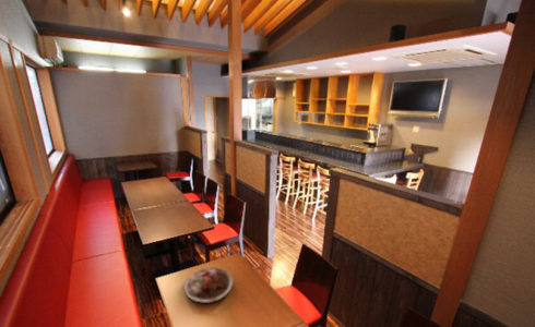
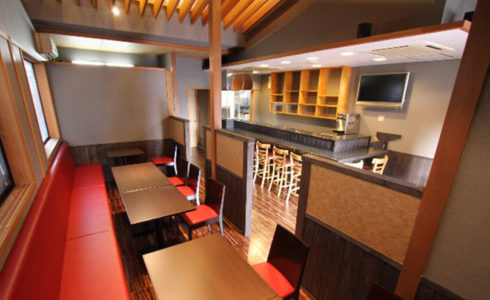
- plate (209, 282)
